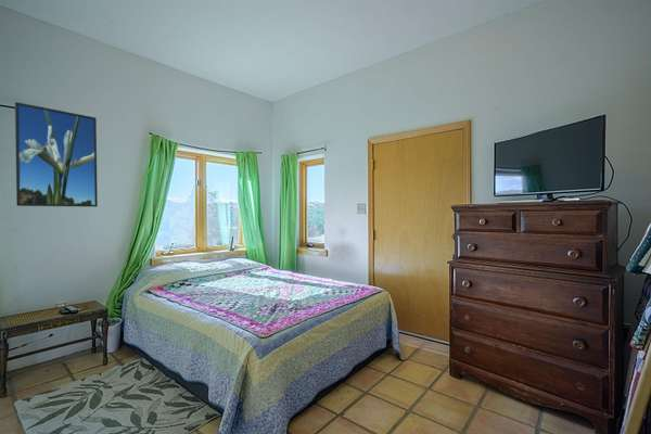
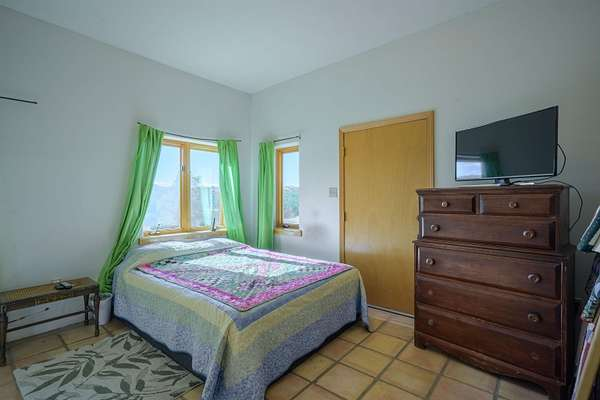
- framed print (59, 158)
